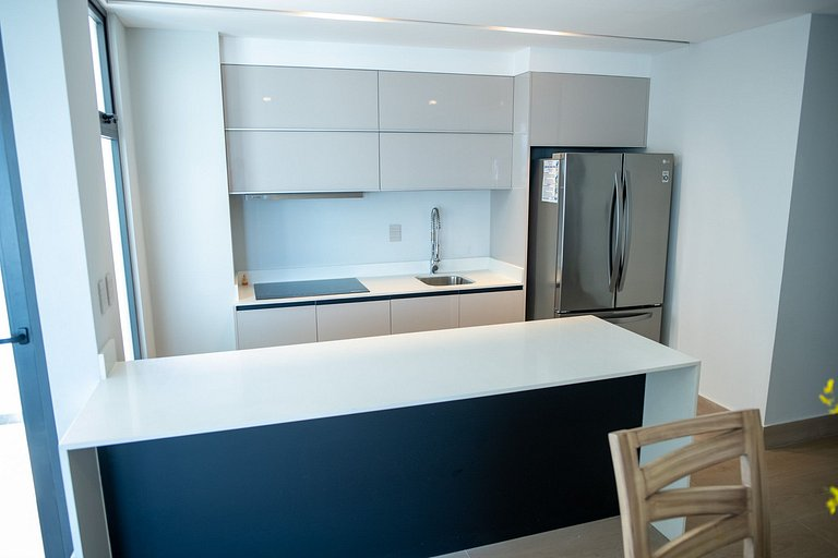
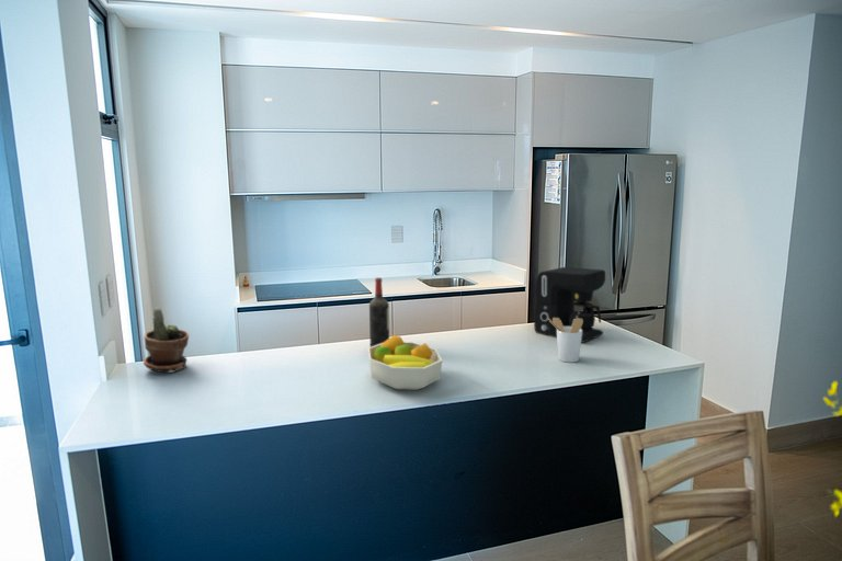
+ utensil holder (564, 337)
+ potted plant (164, 336)
+ coffee maker (571, 302)
+ wine bottle (378, 313)
+ fruit bowl (403, 360)
